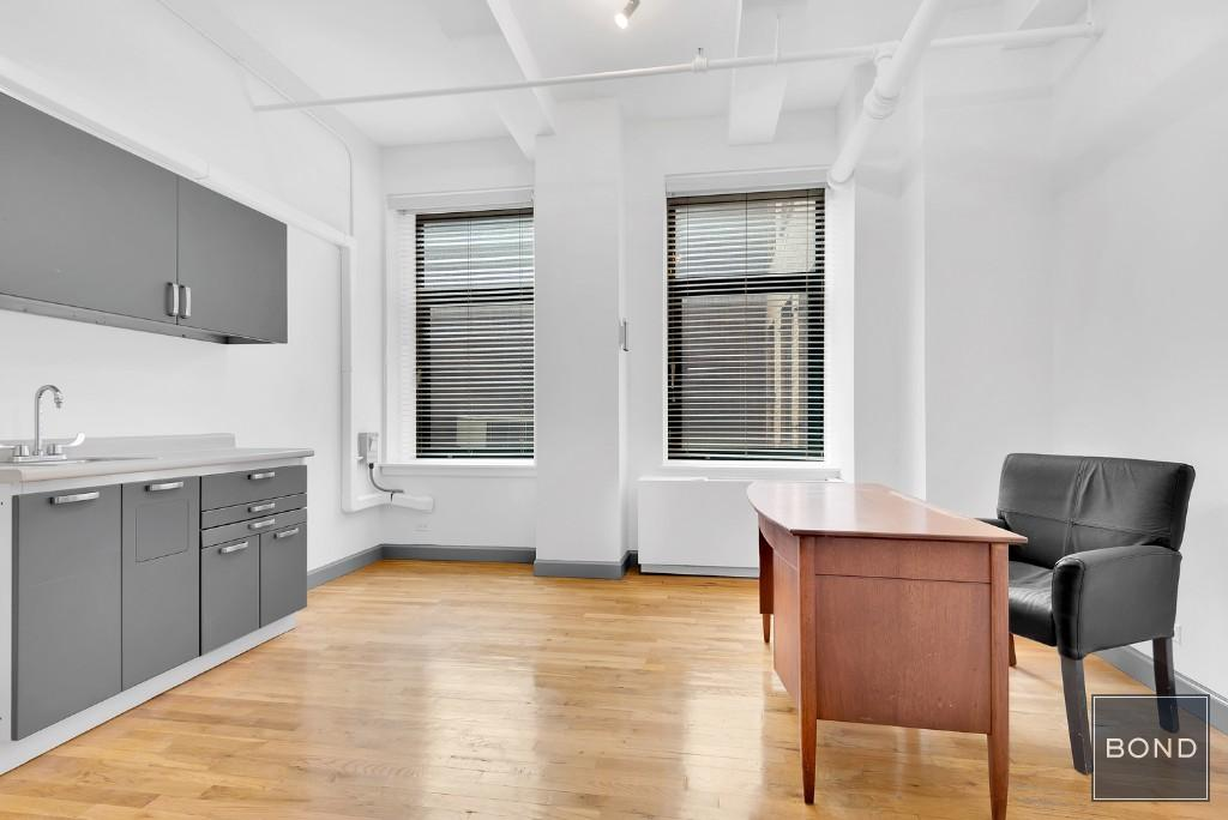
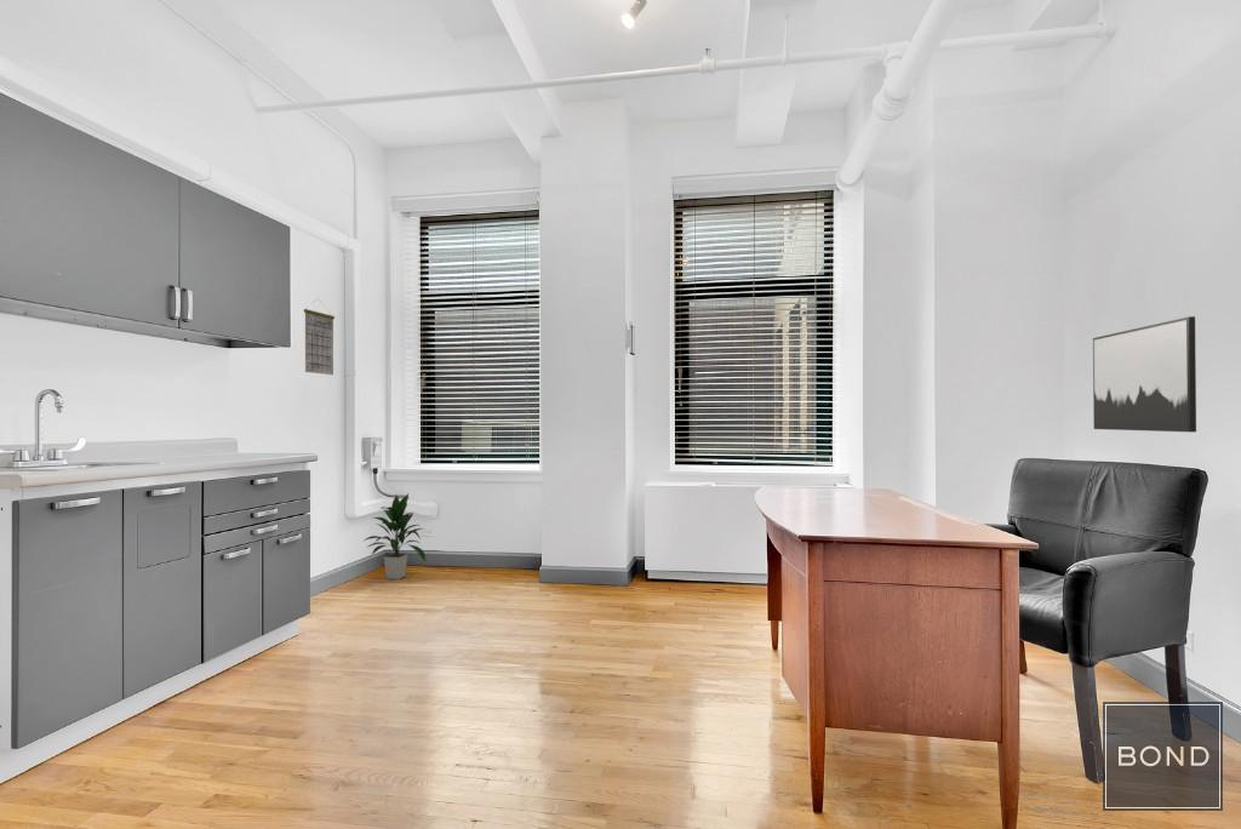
+ calendar (319, 336)
+ indoor plant (396, 536)
+ wall art (1138, 379)
